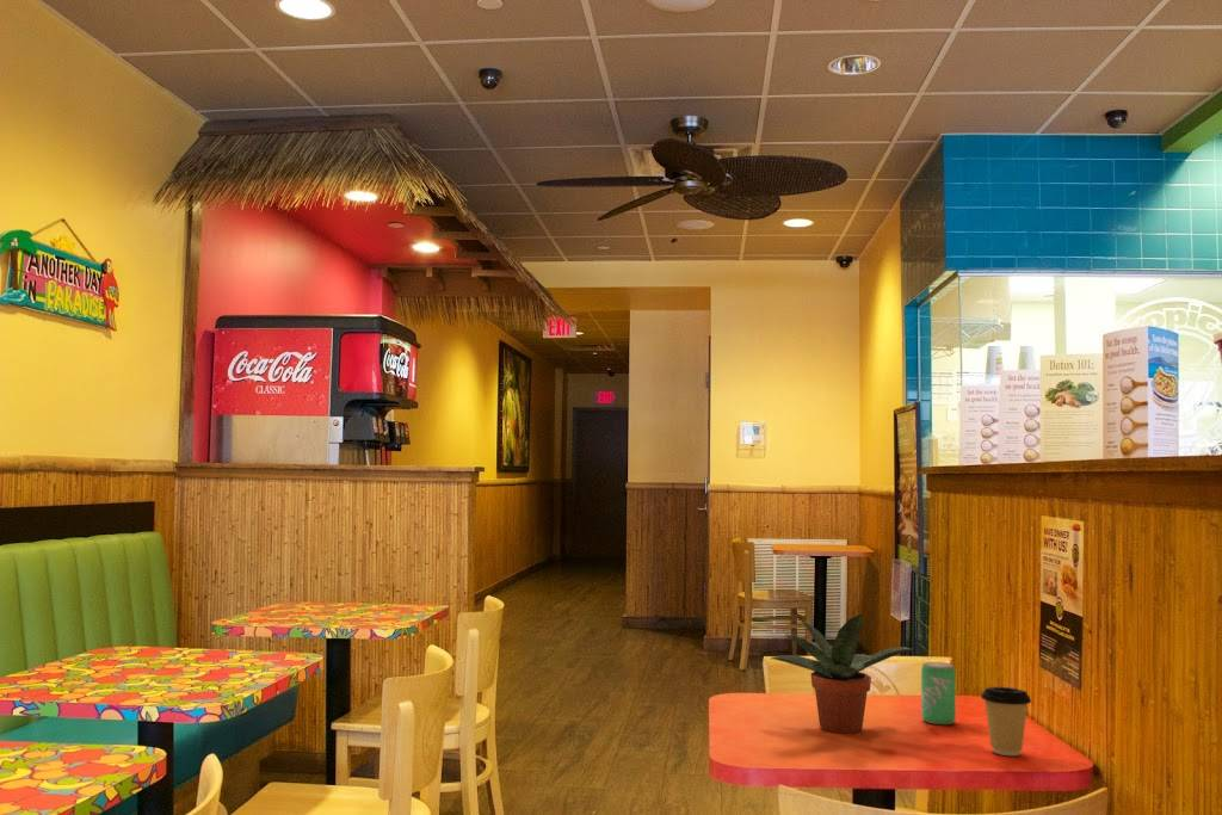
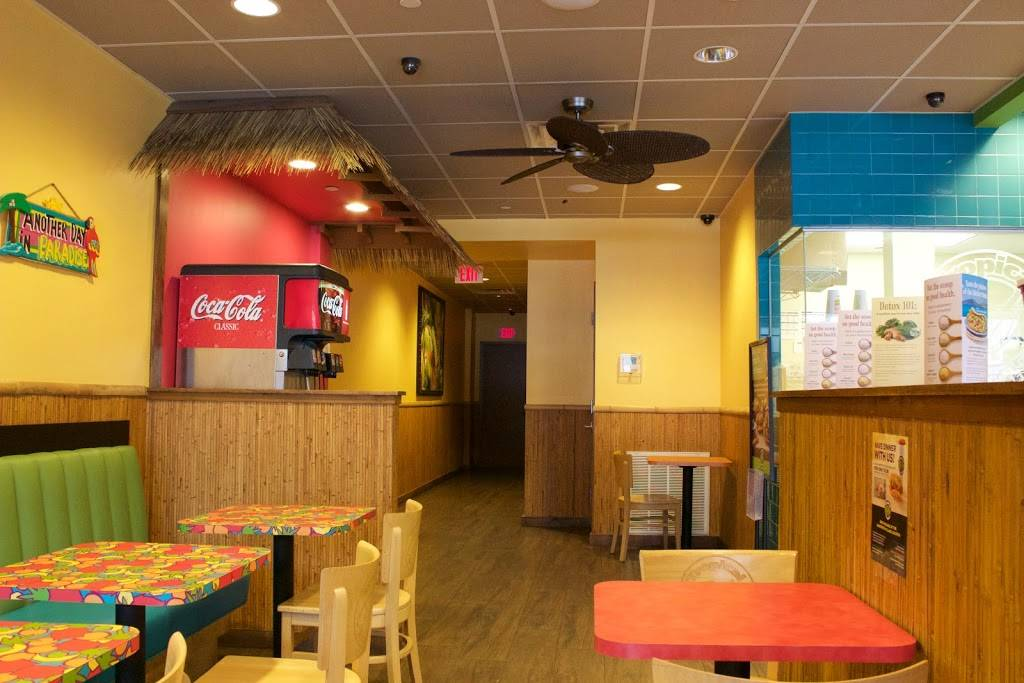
- potted plant (840, 667)
- coffee cup (1006, 720)
- beverage can (938, 692)
